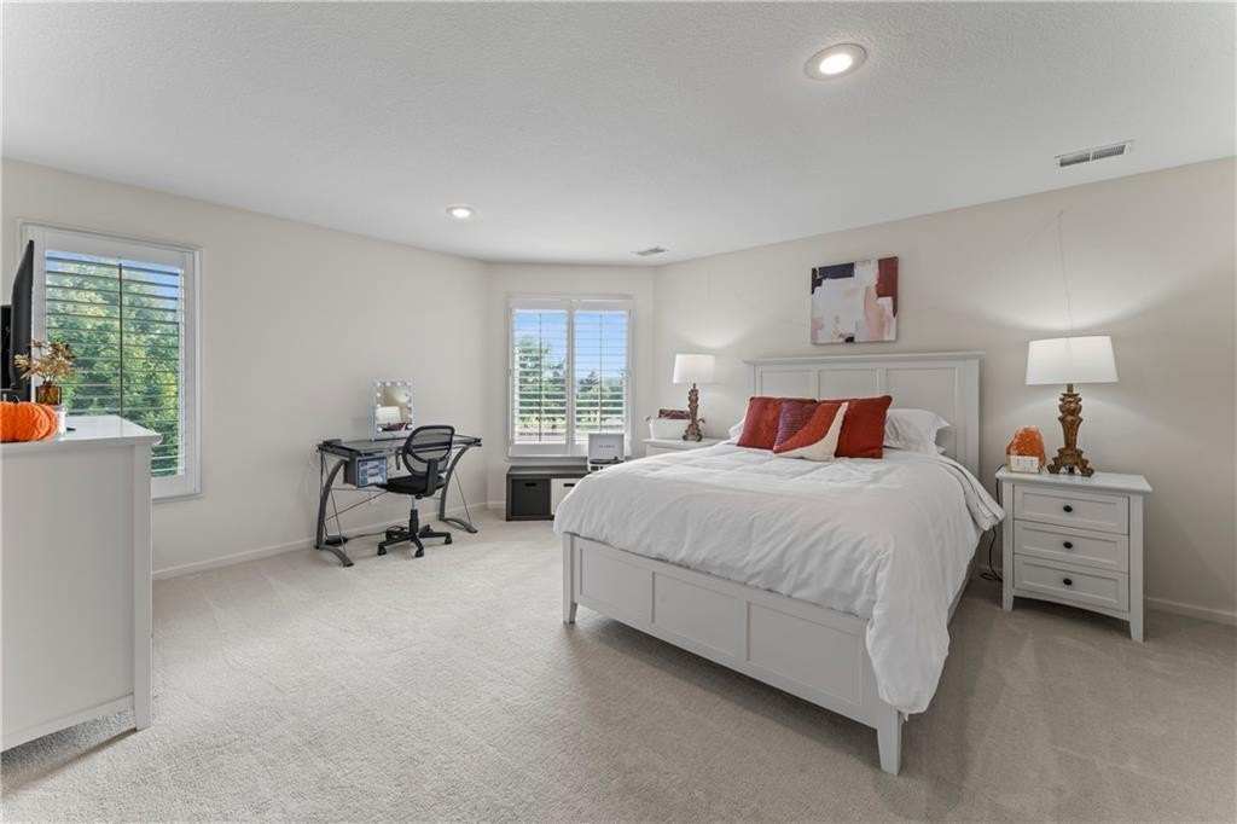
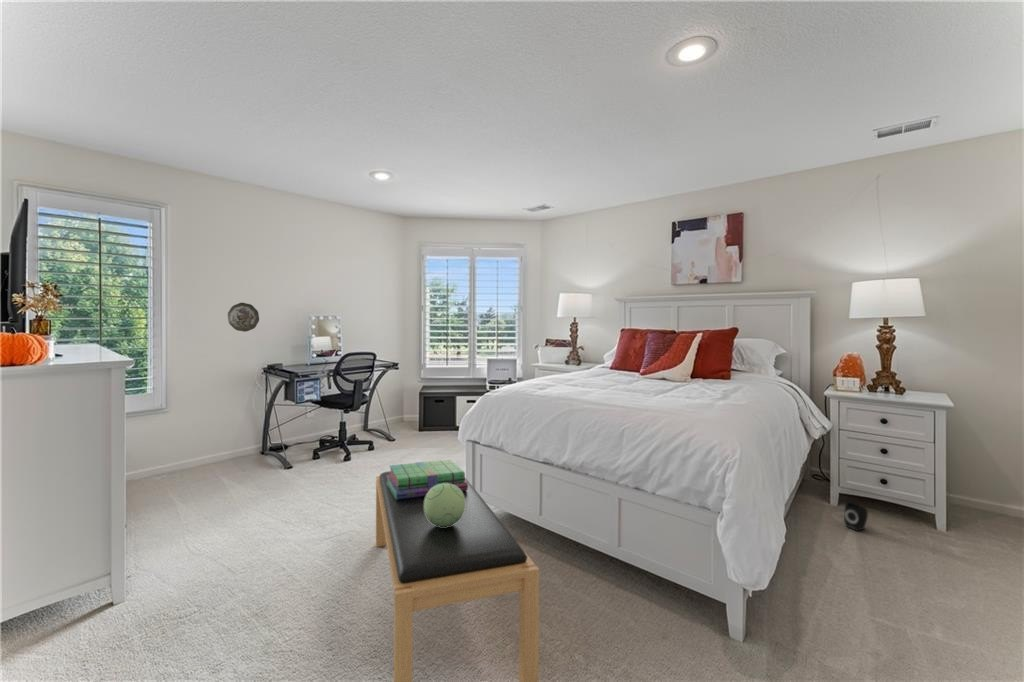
+ decorative plate (243, 317)
+ stack of books (426, 477)
+ bench (436, 549)
+ speaker (857, 515)
+ plush toy (444, 504)
